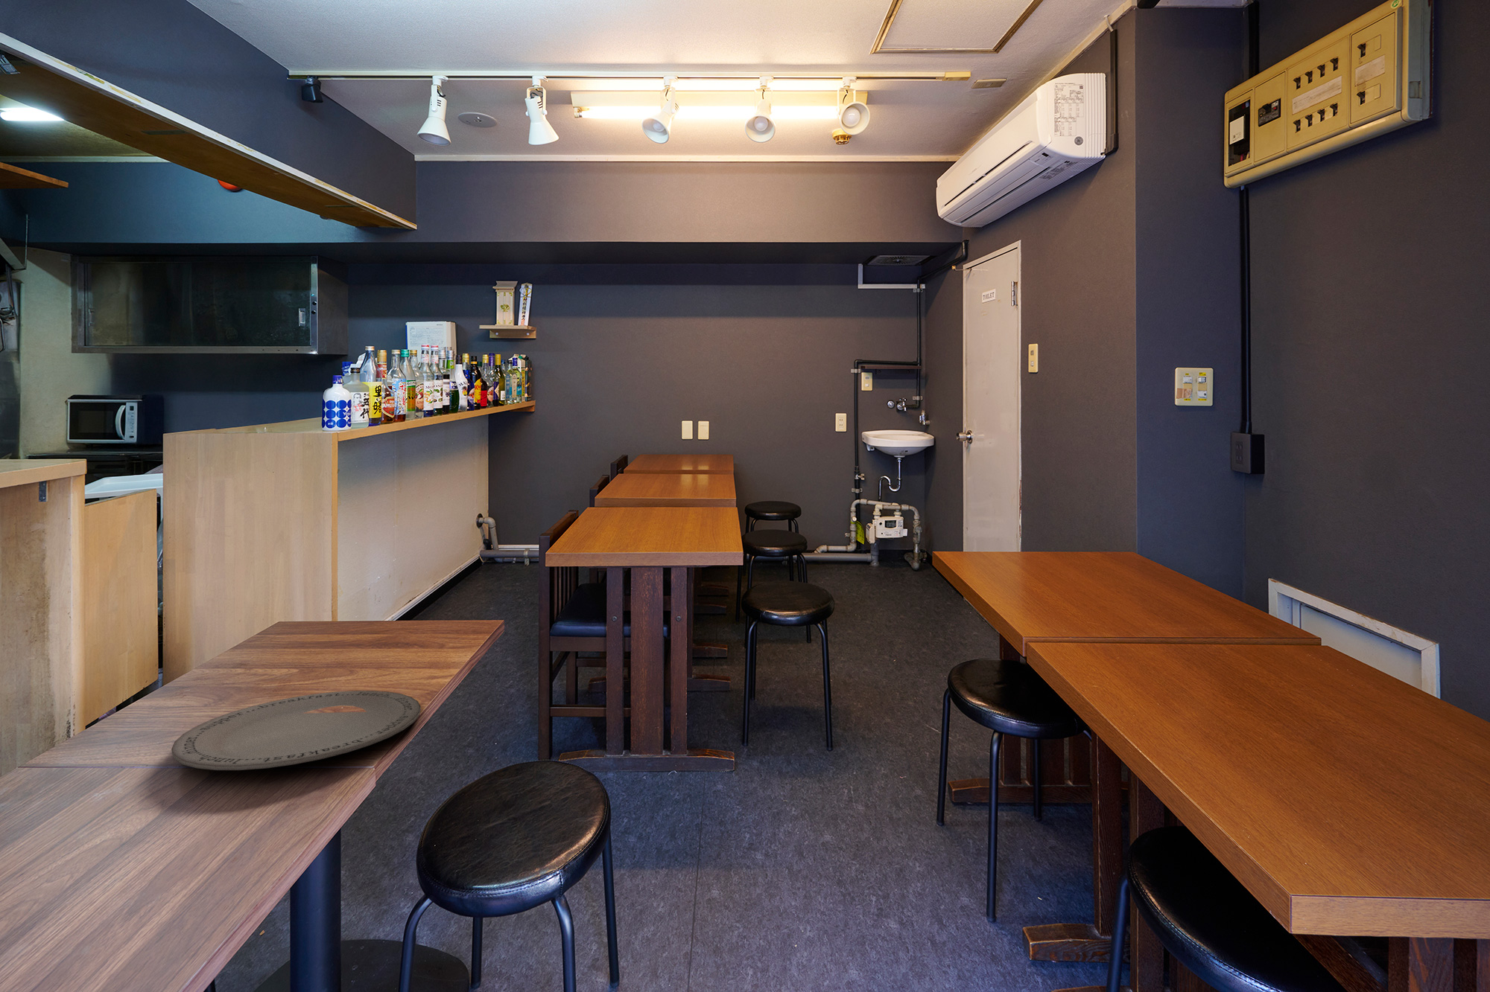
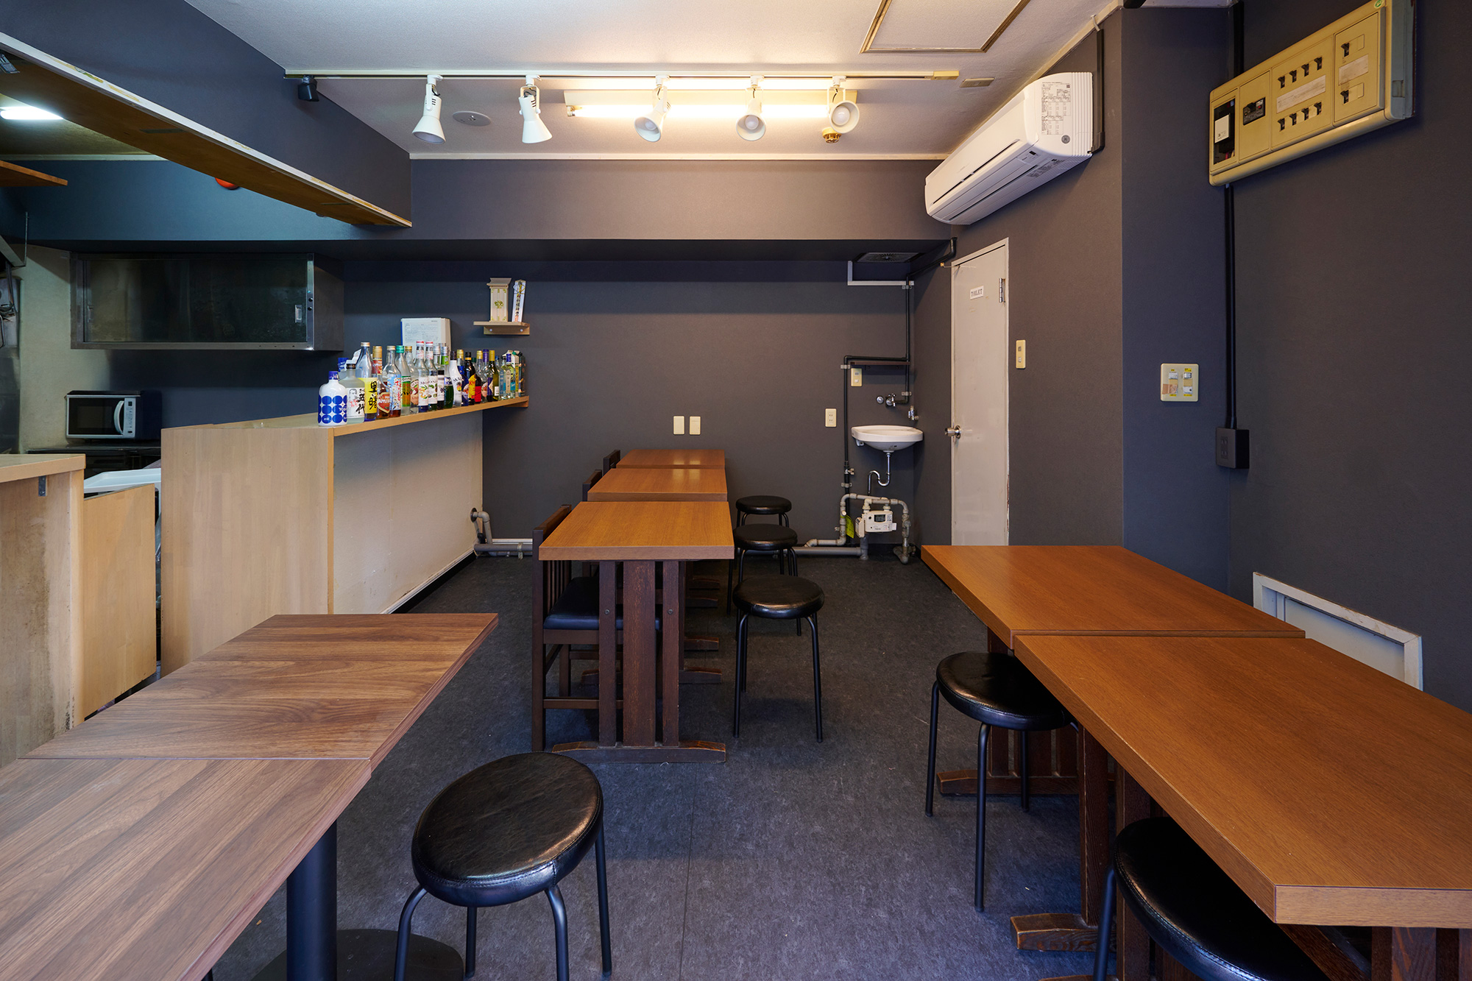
- plate (306, 727)
